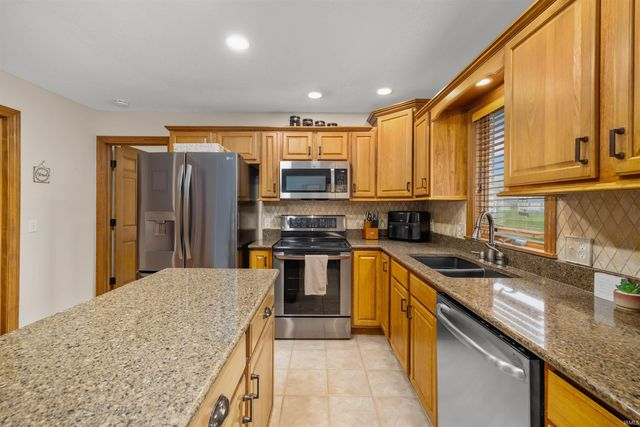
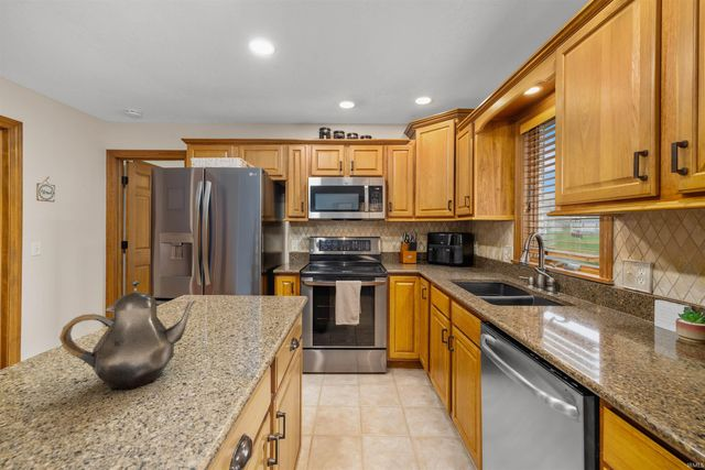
+ teapot (134, 329)
